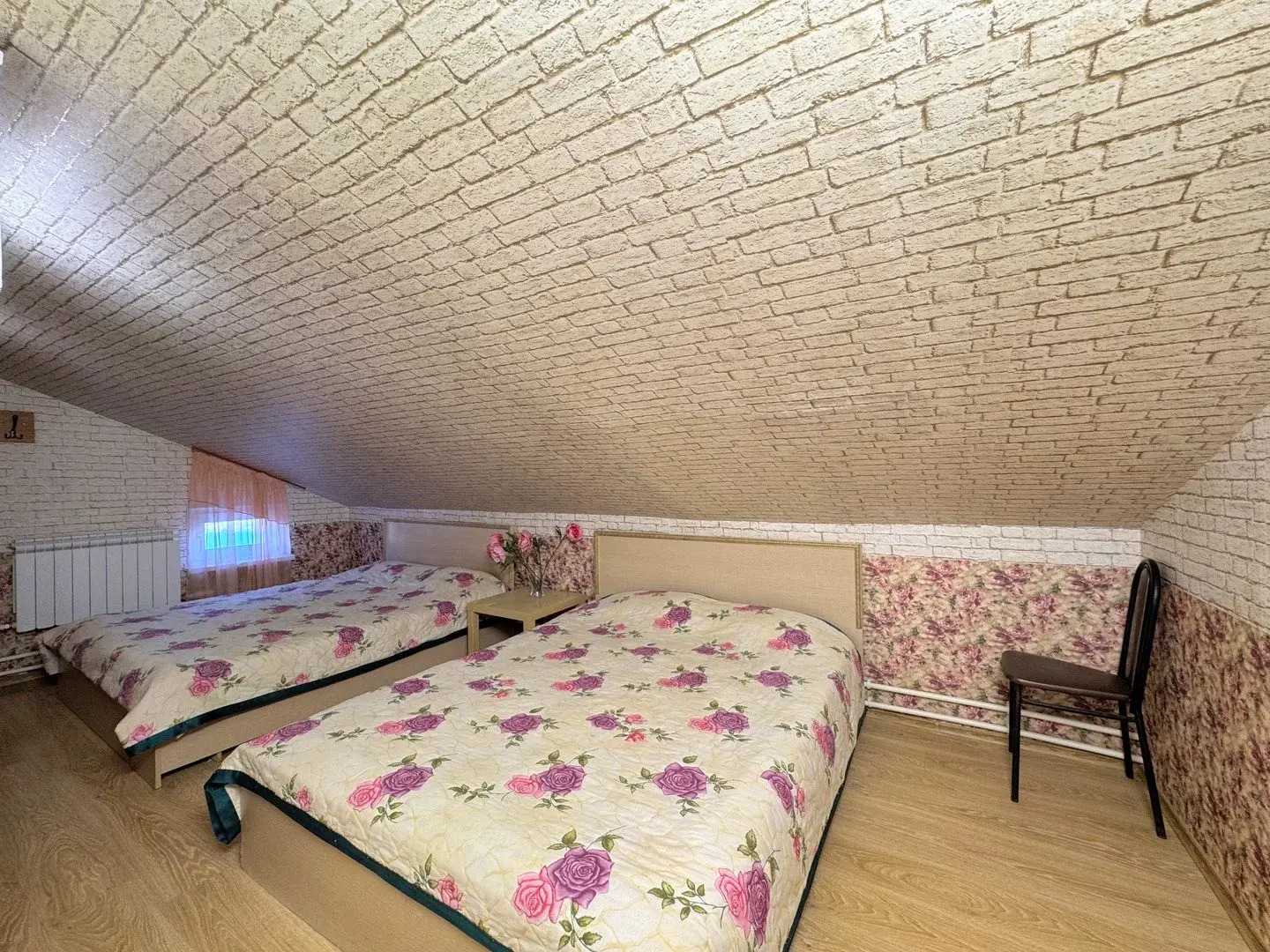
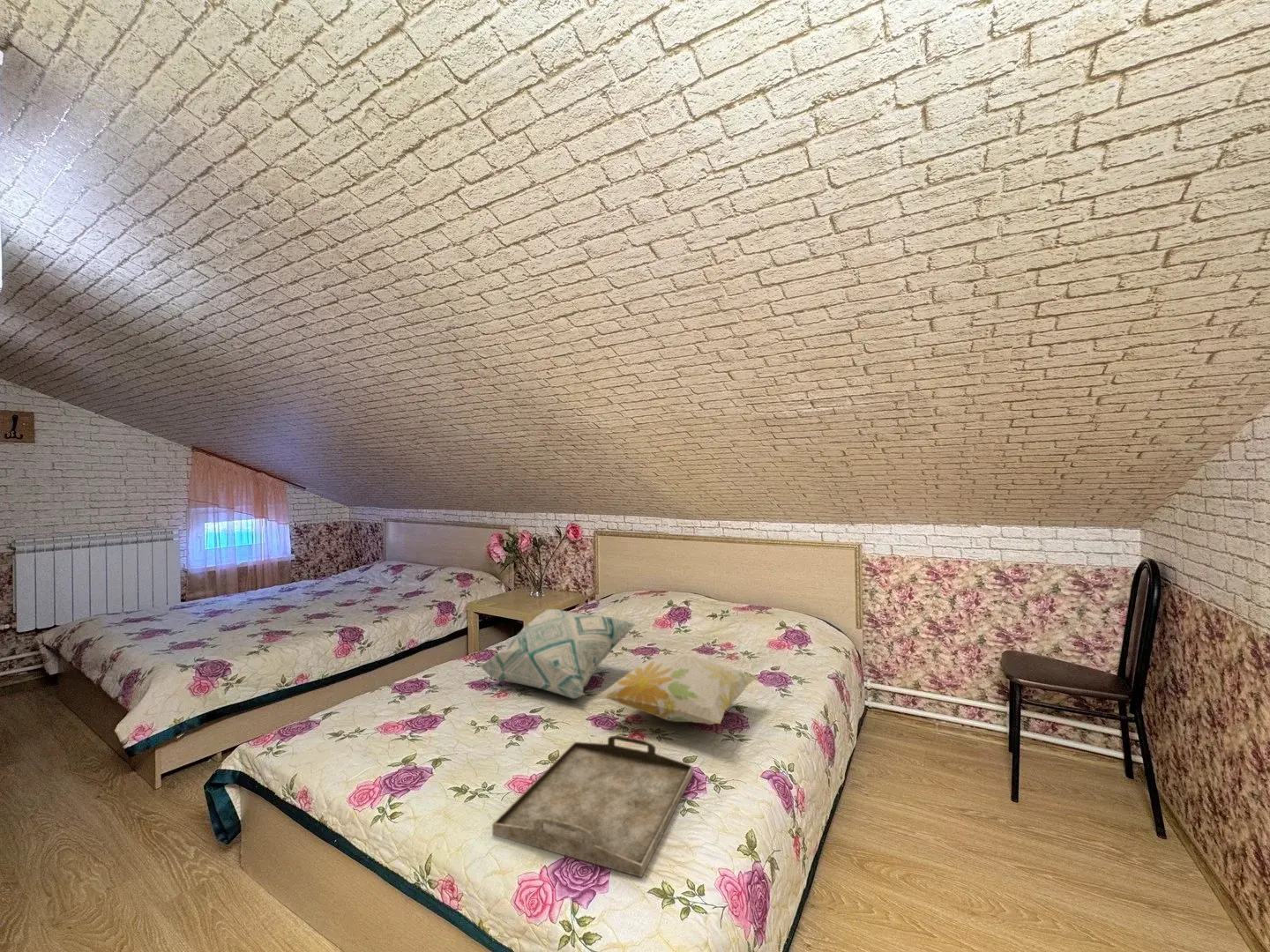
+ decorative pillow (681, 686)
+ serving tray (601, 788)
+ decorative pillow (561, 648)
